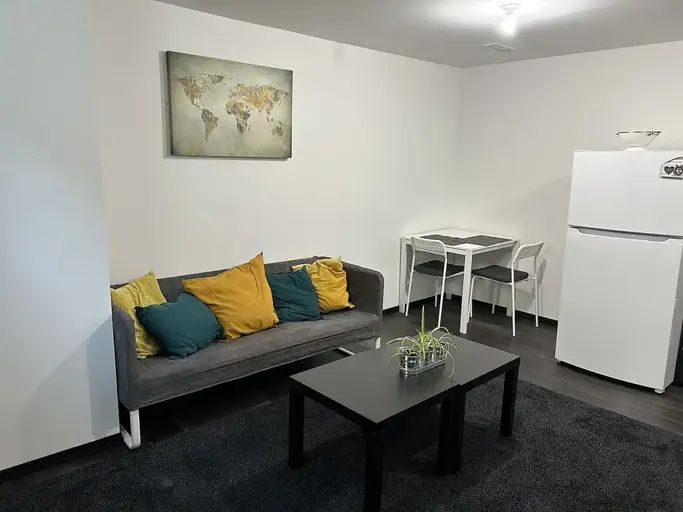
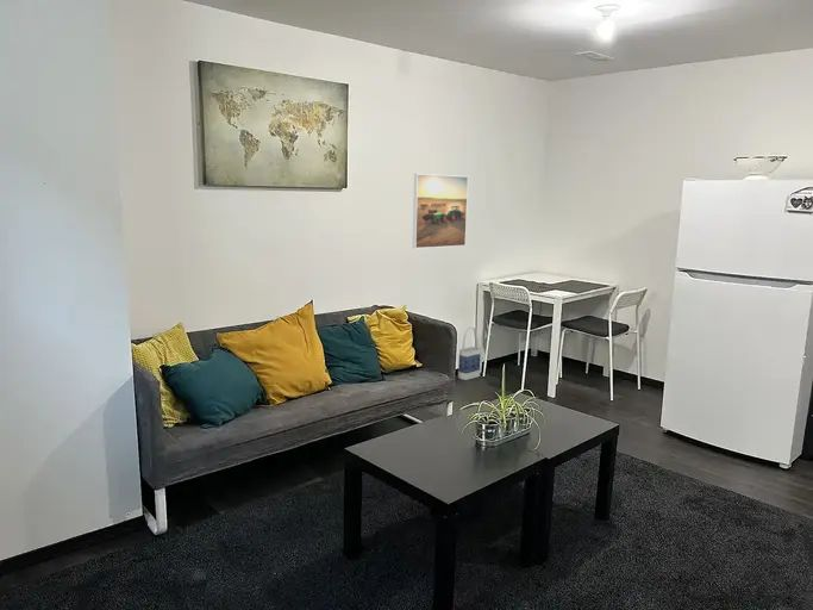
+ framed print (440, 211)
+ bag (469, 351)
